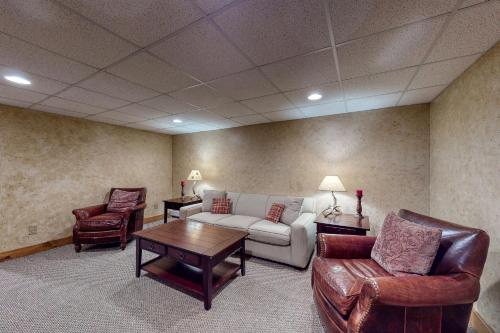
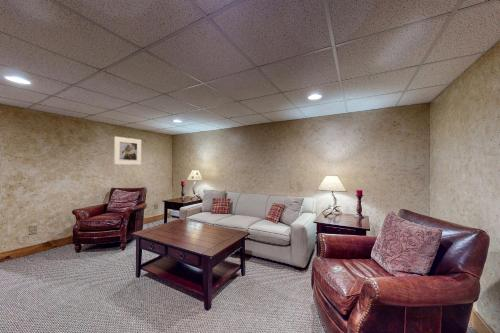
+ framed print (128, 151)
